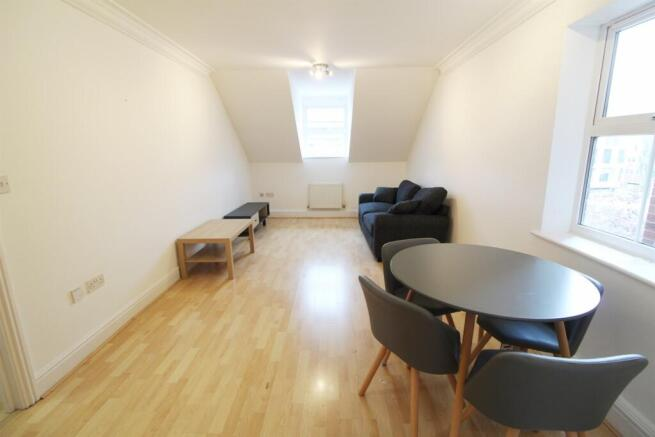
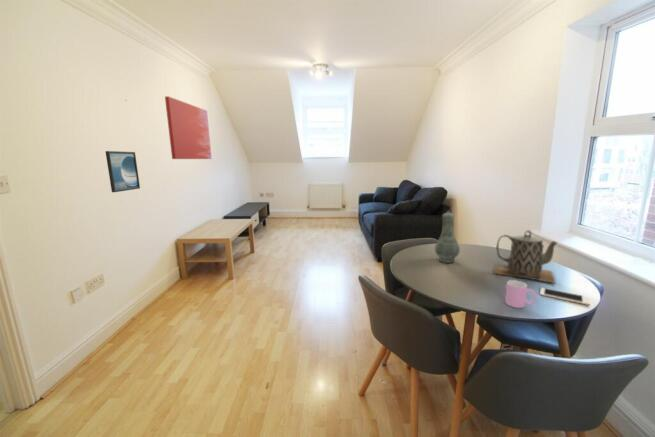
+ cell phone (563, 295)
+ wall art (191, 132)
+ teapot (524, 251)
+ cup (520, 295)
+ vase (447, 235)
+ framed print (124, 171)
